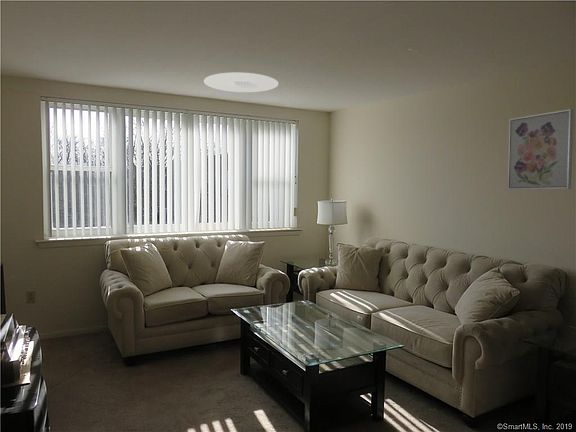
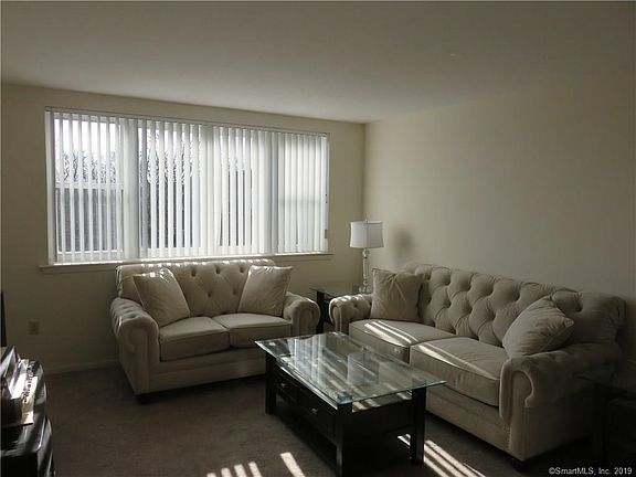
- wall art (538, 152)
- ceiling light (241, 79)
